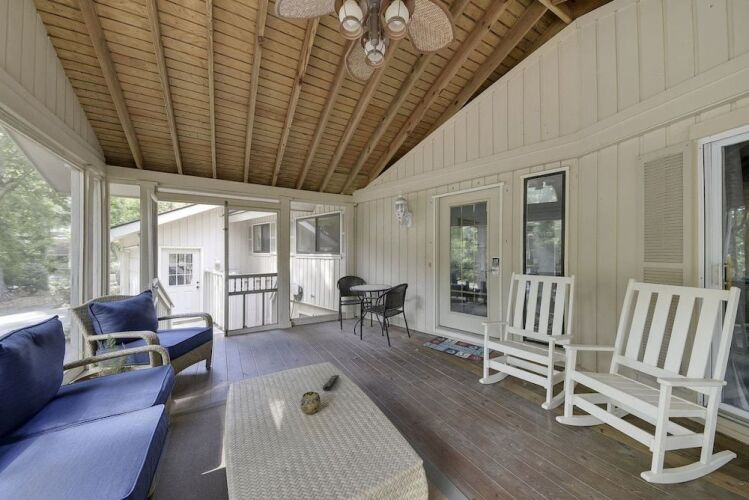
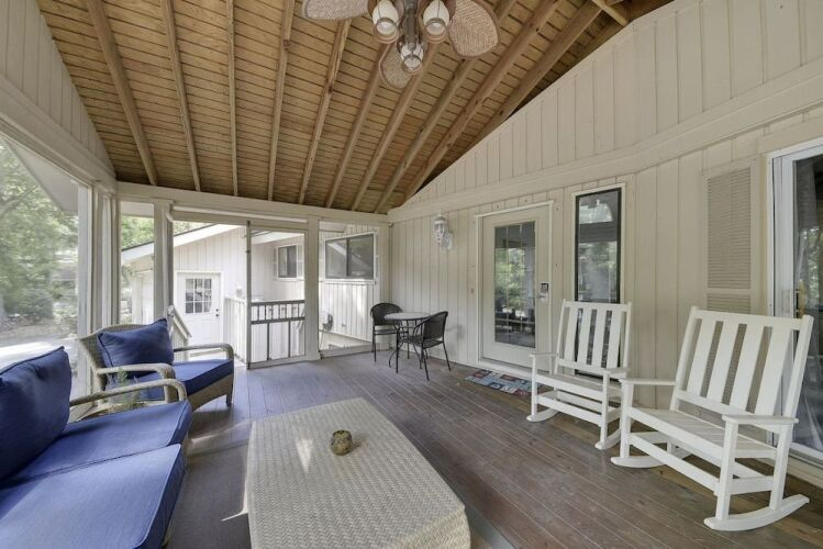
- remote control (331, 381)
